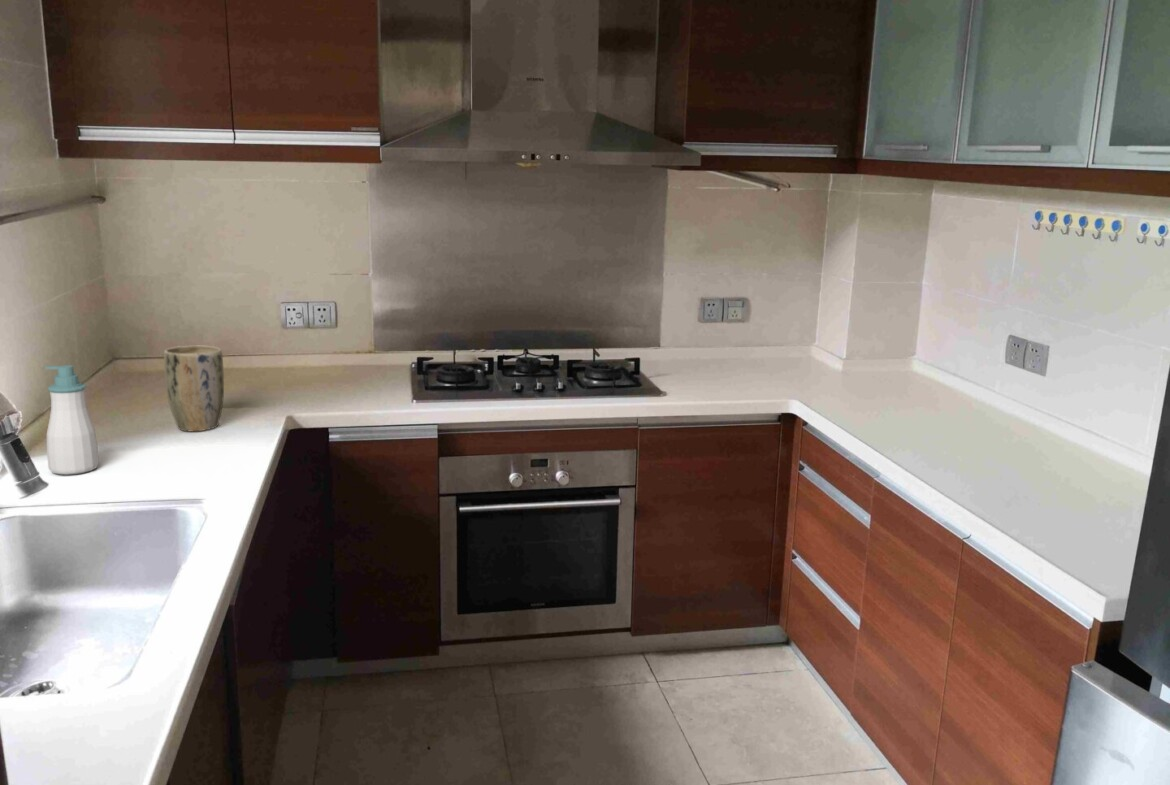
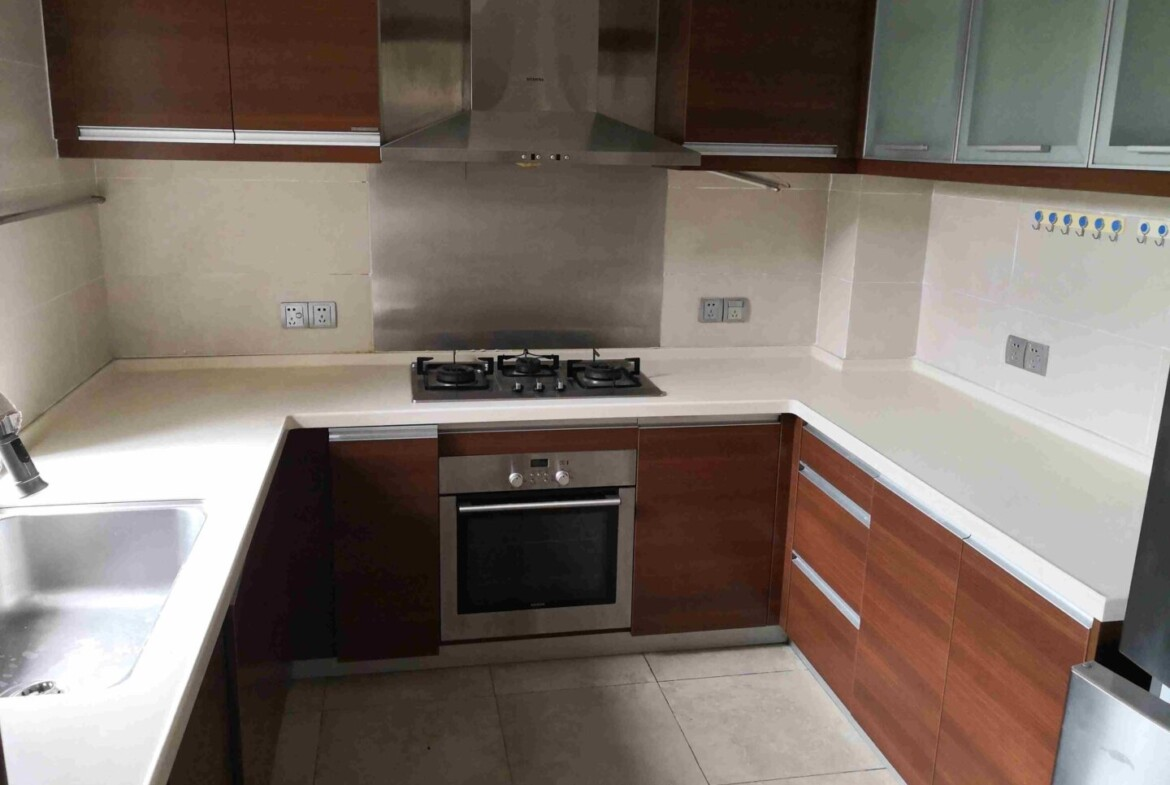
- soap bottle (69, 418)
- plant pot (195, 388)
